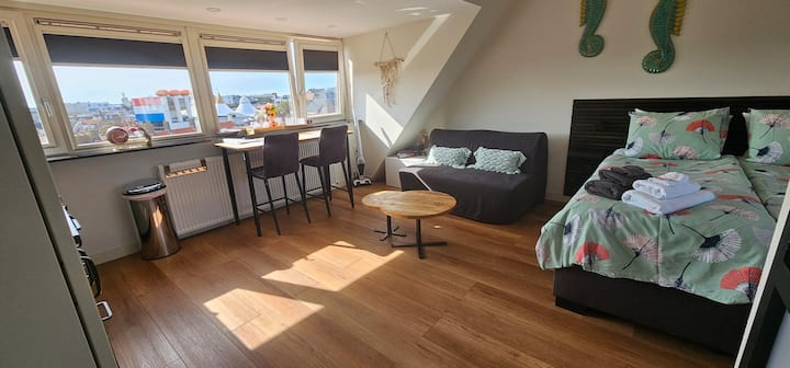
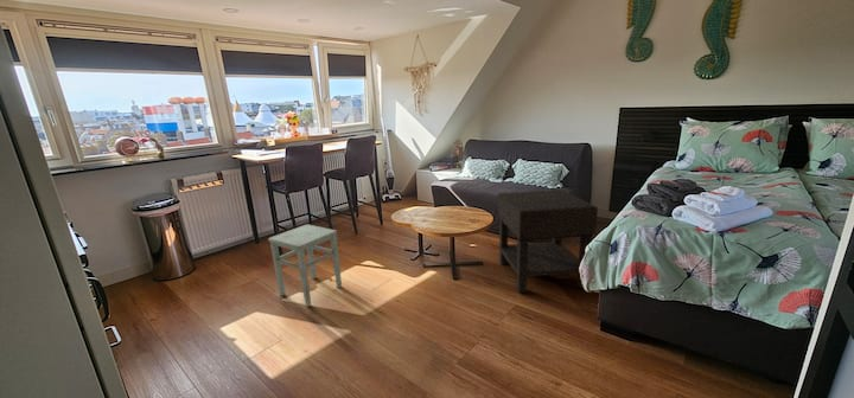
+ stool (307, 263)
+ nightstand (541, 237)
